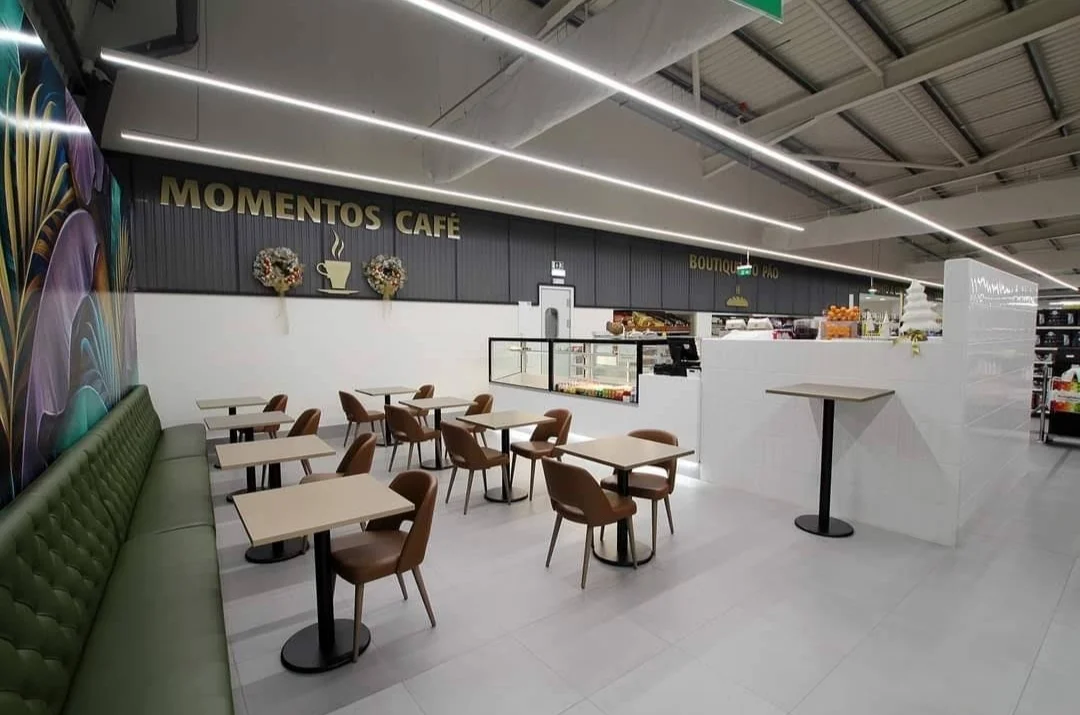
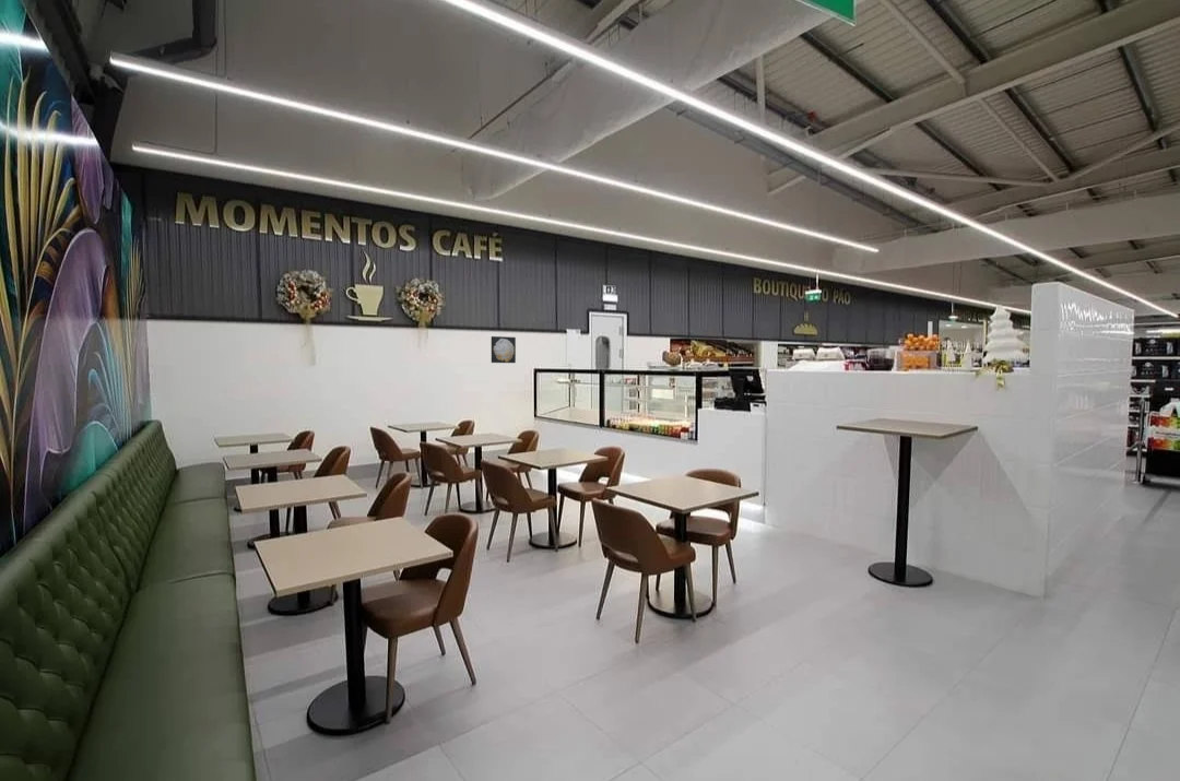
+ wall art (503, 350)
